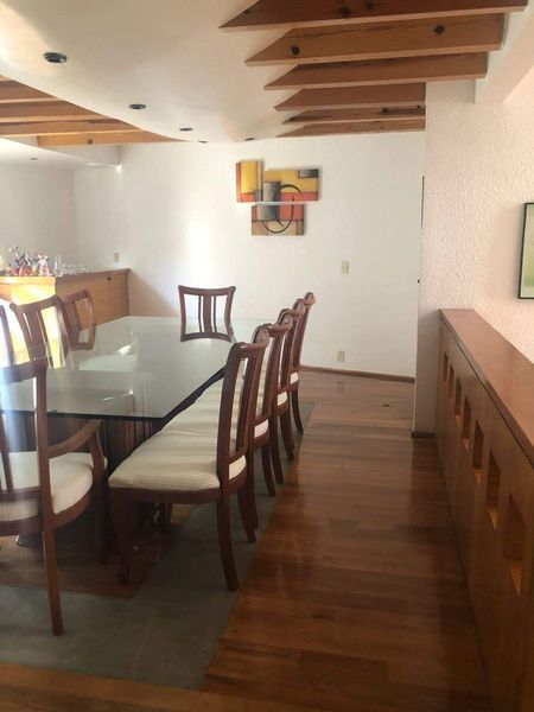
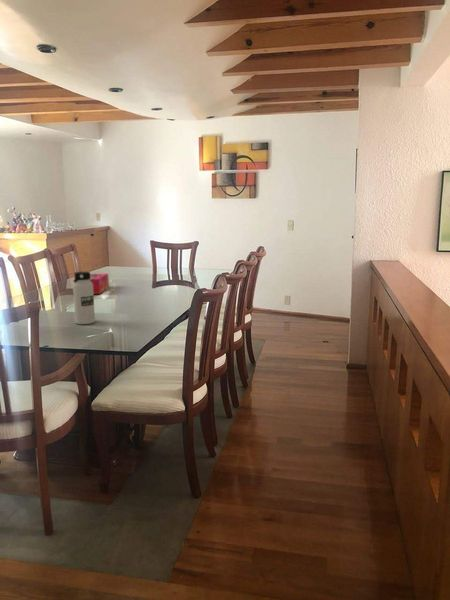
+ tissue box (93, 283)
+ water bottle (83, 297)
